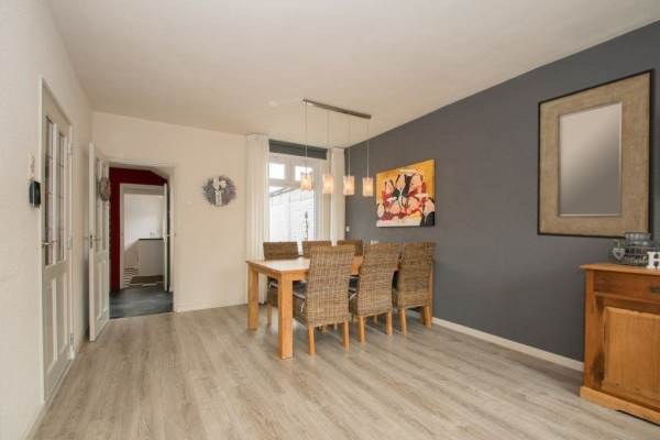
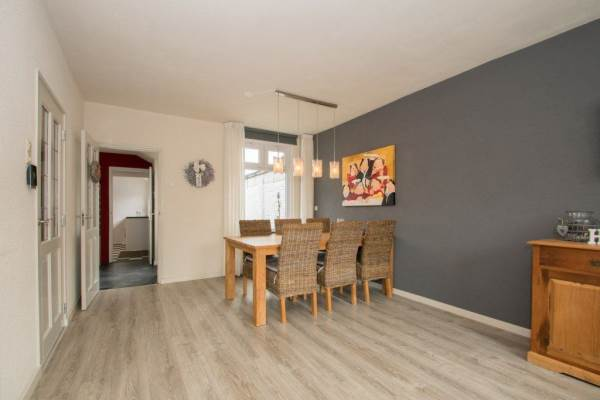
- home mirror (588, 163)
